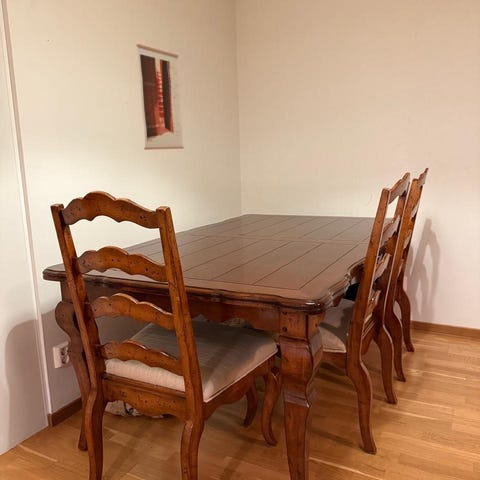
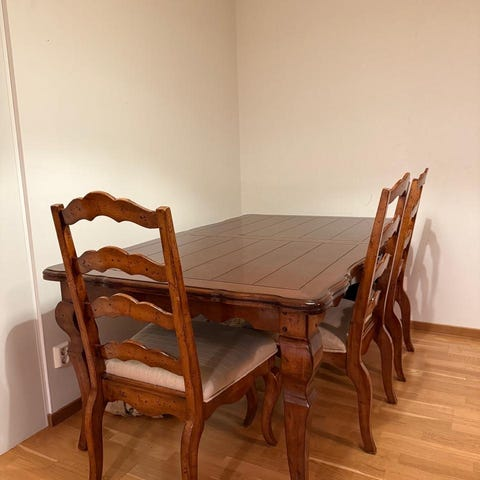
- wall art (161, 100)
